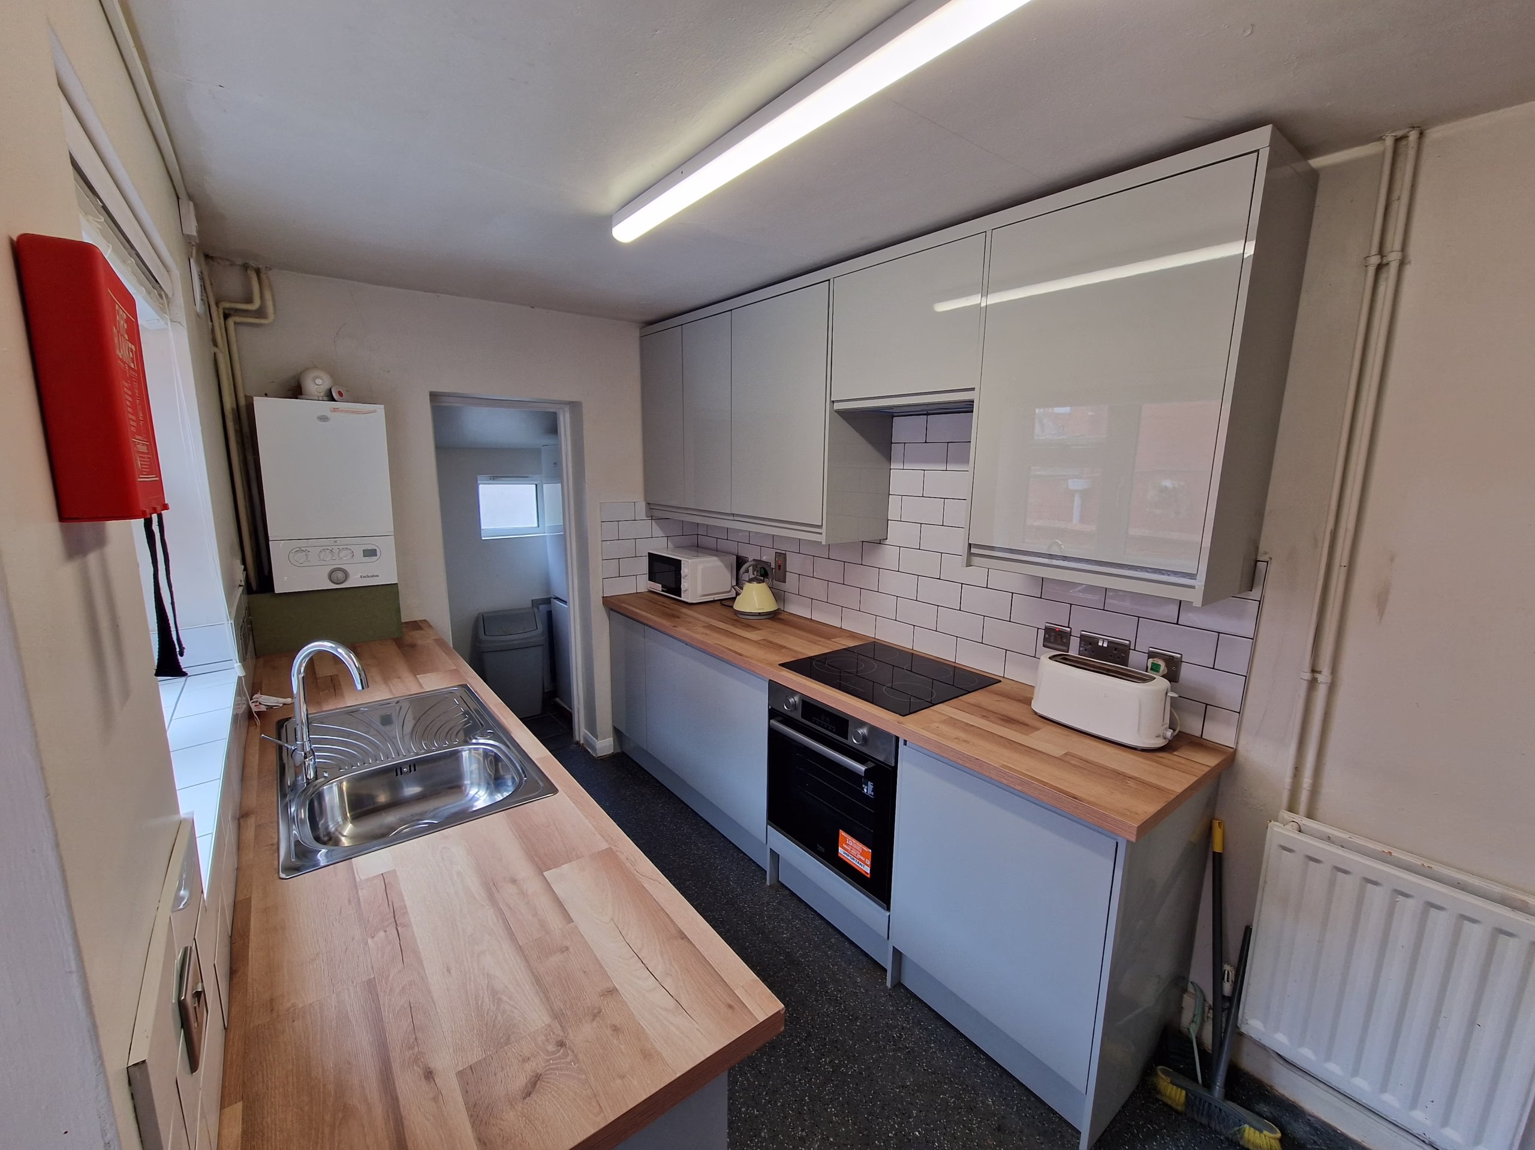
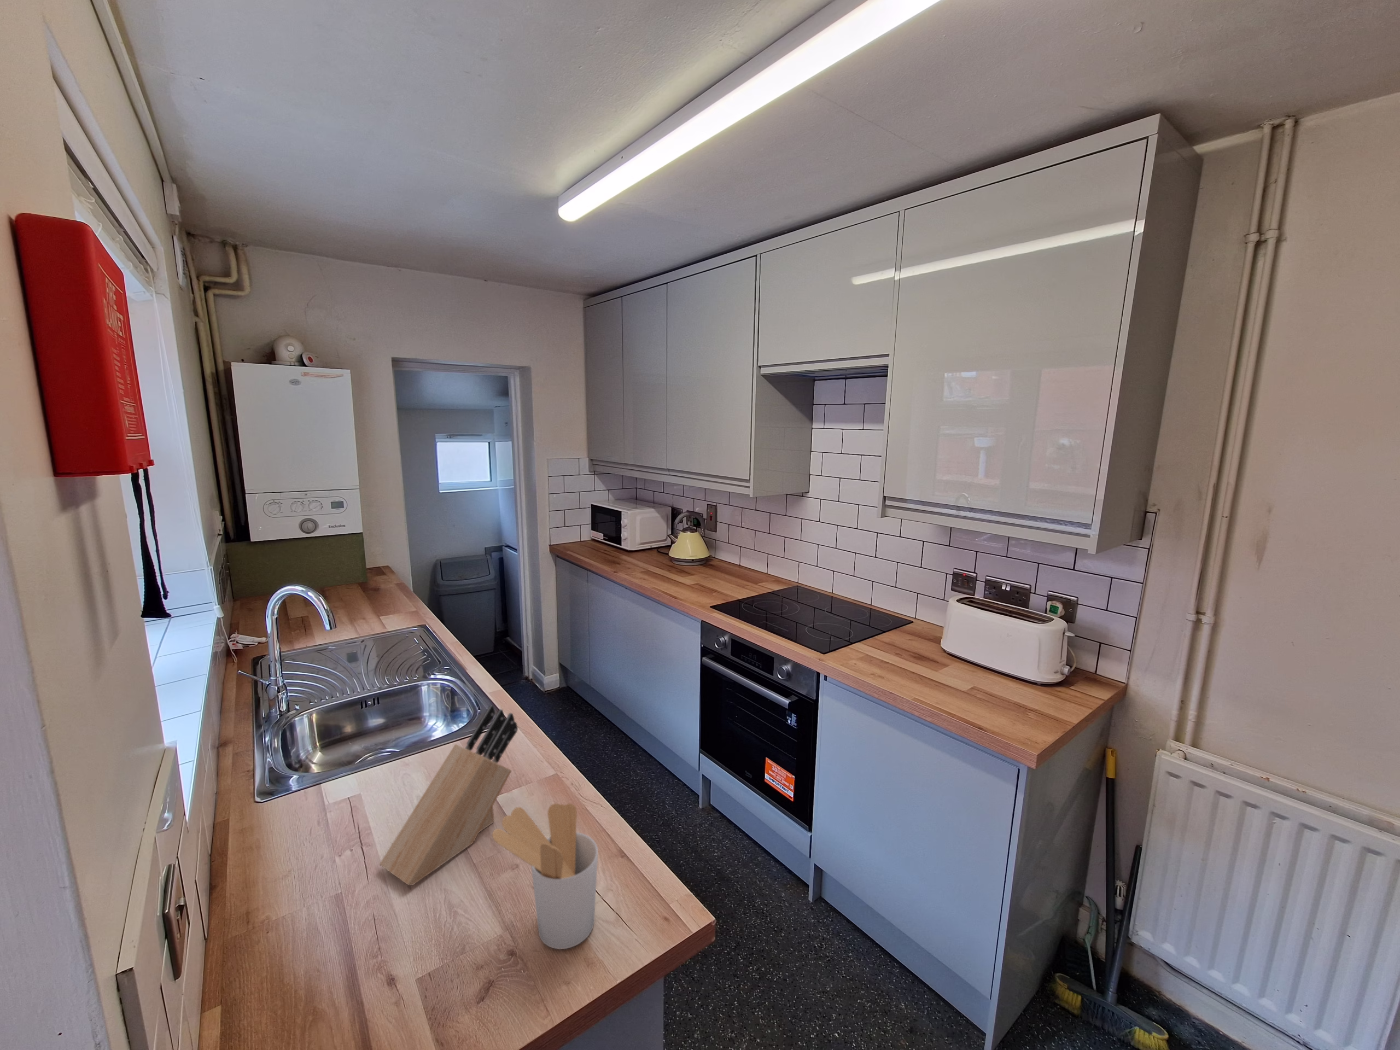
+ utensil holder (548, 871)
+ knife block (457, 783)
